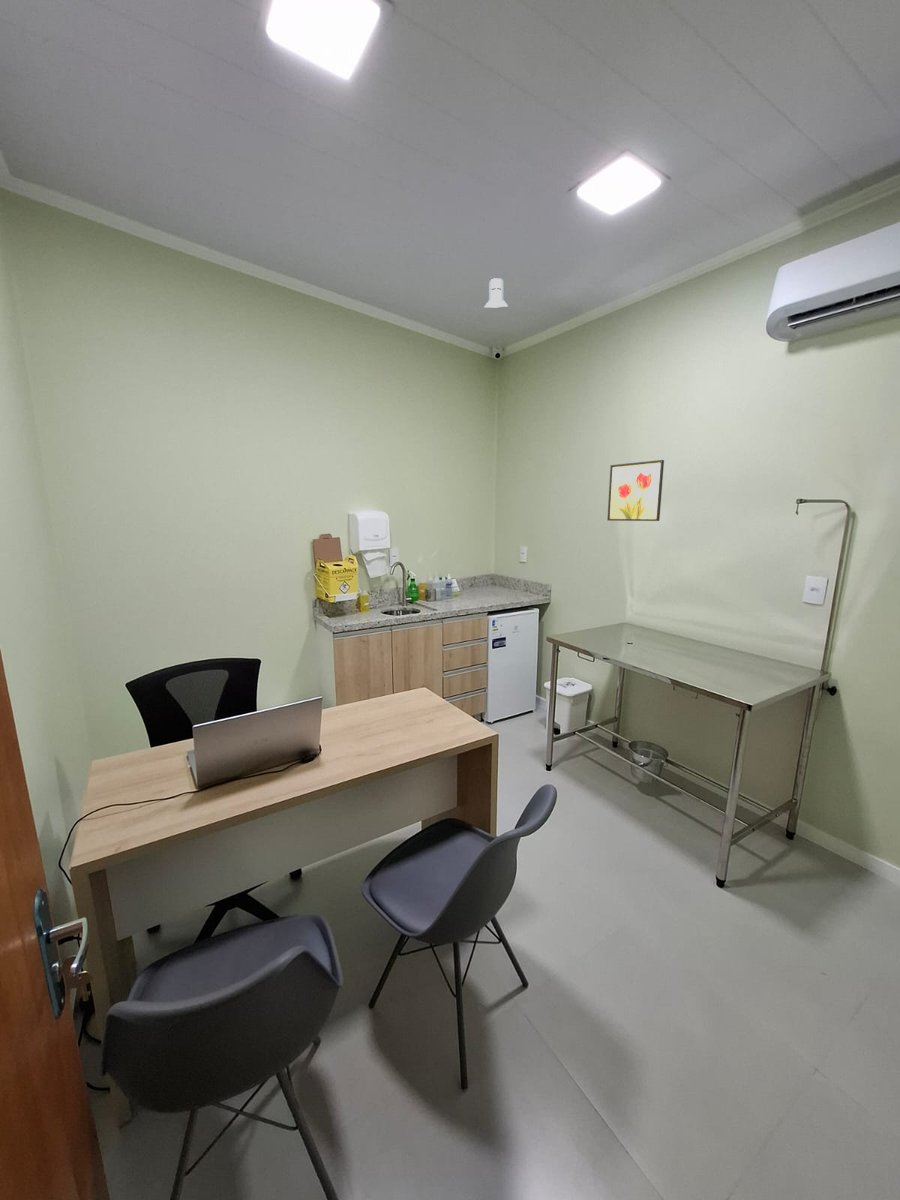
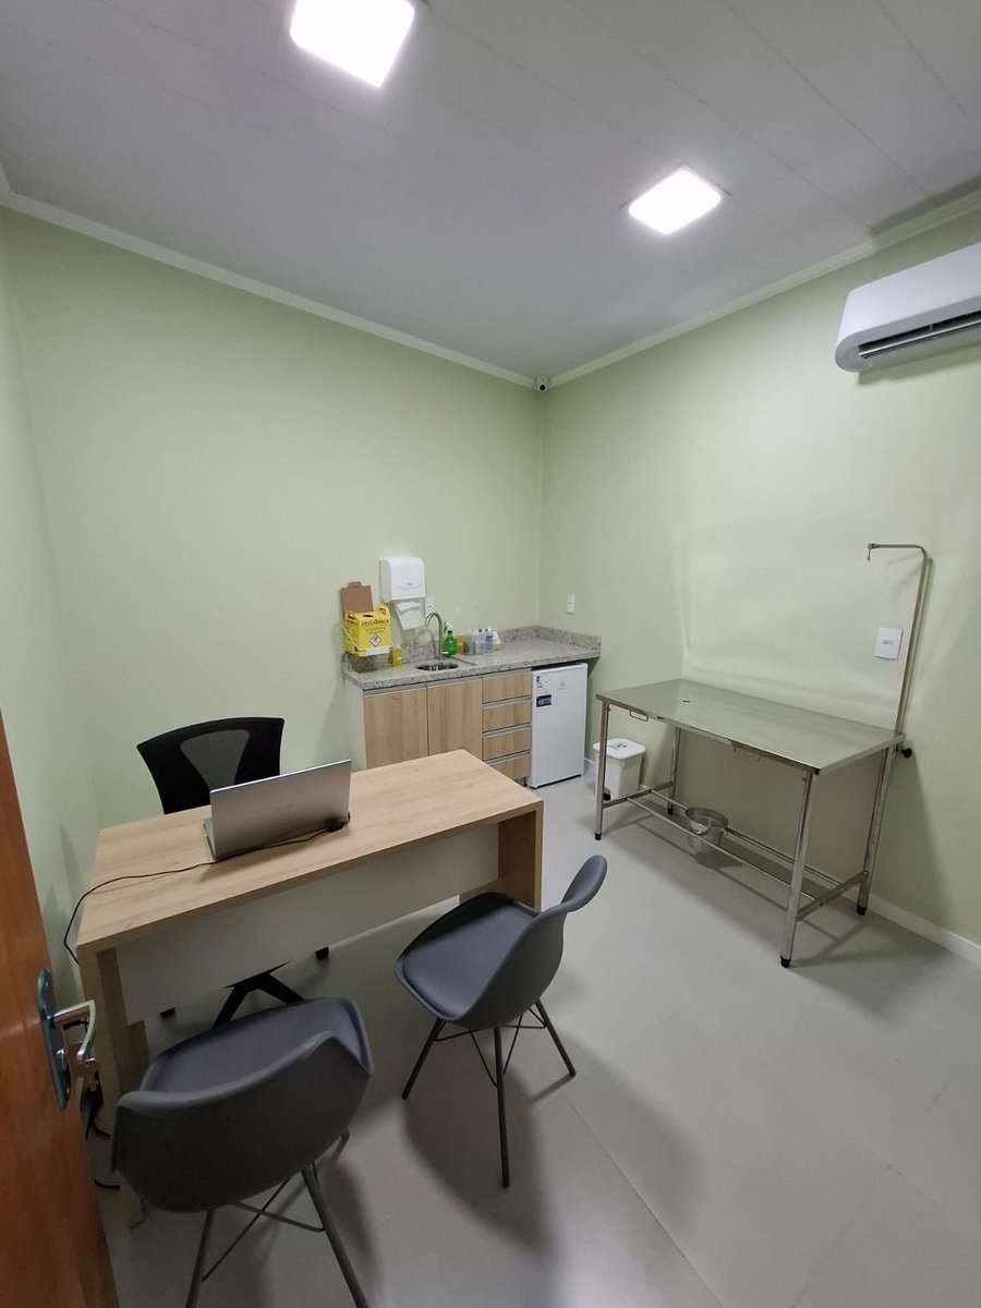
- wall art (634, 492)
- knight helmet (496, 296)
